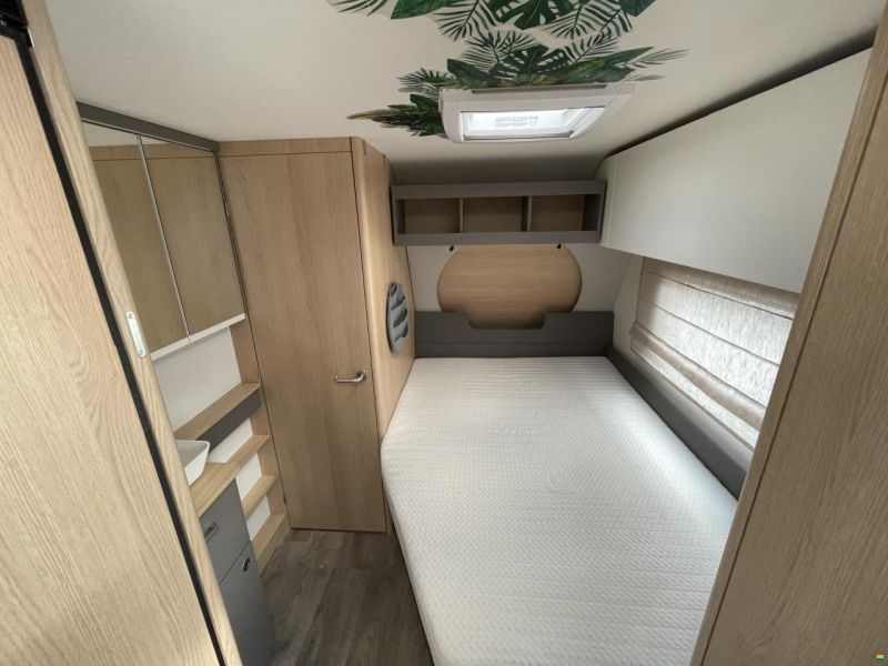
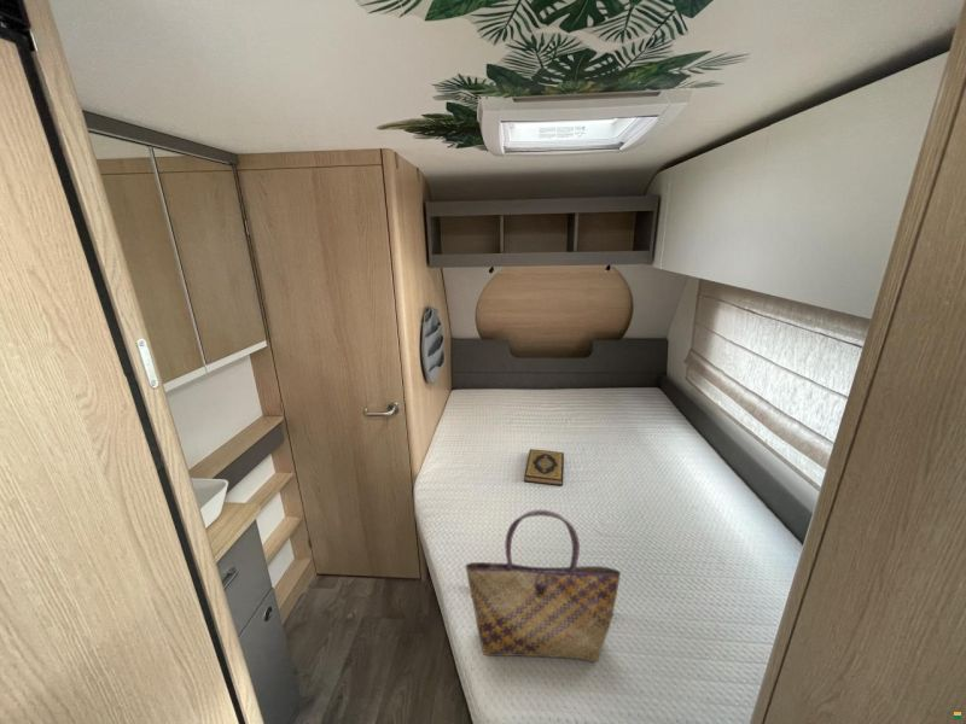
+ hardback book (545, 466)
+ tote bag (541, 582)
